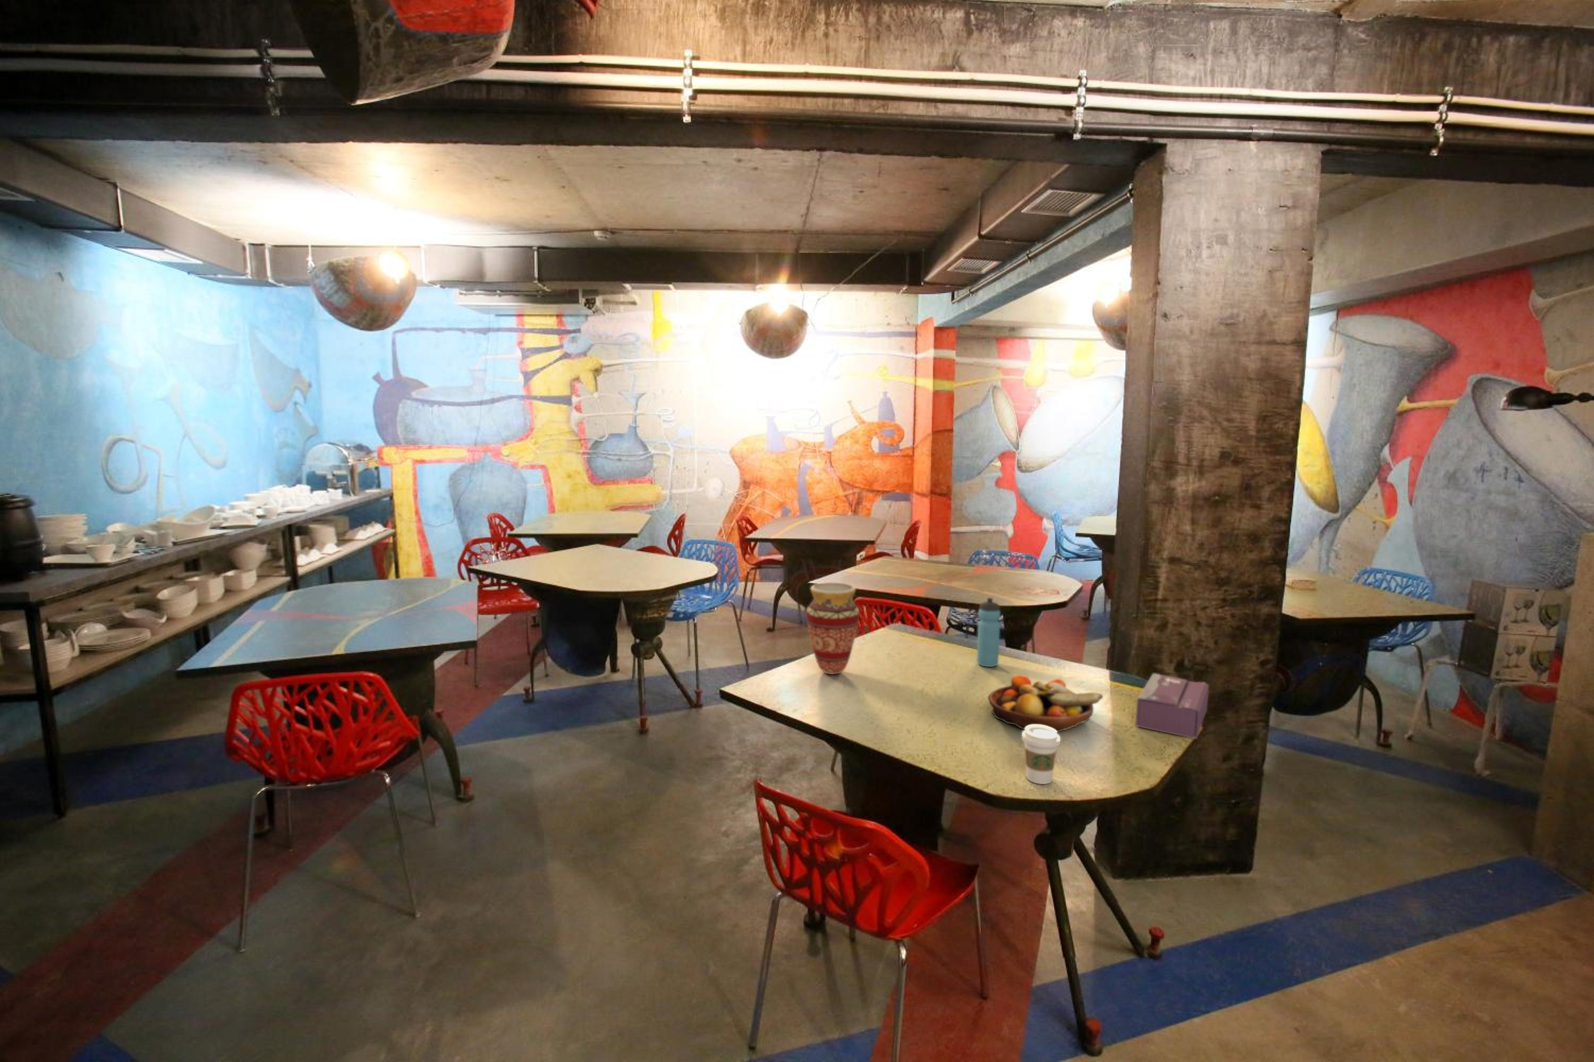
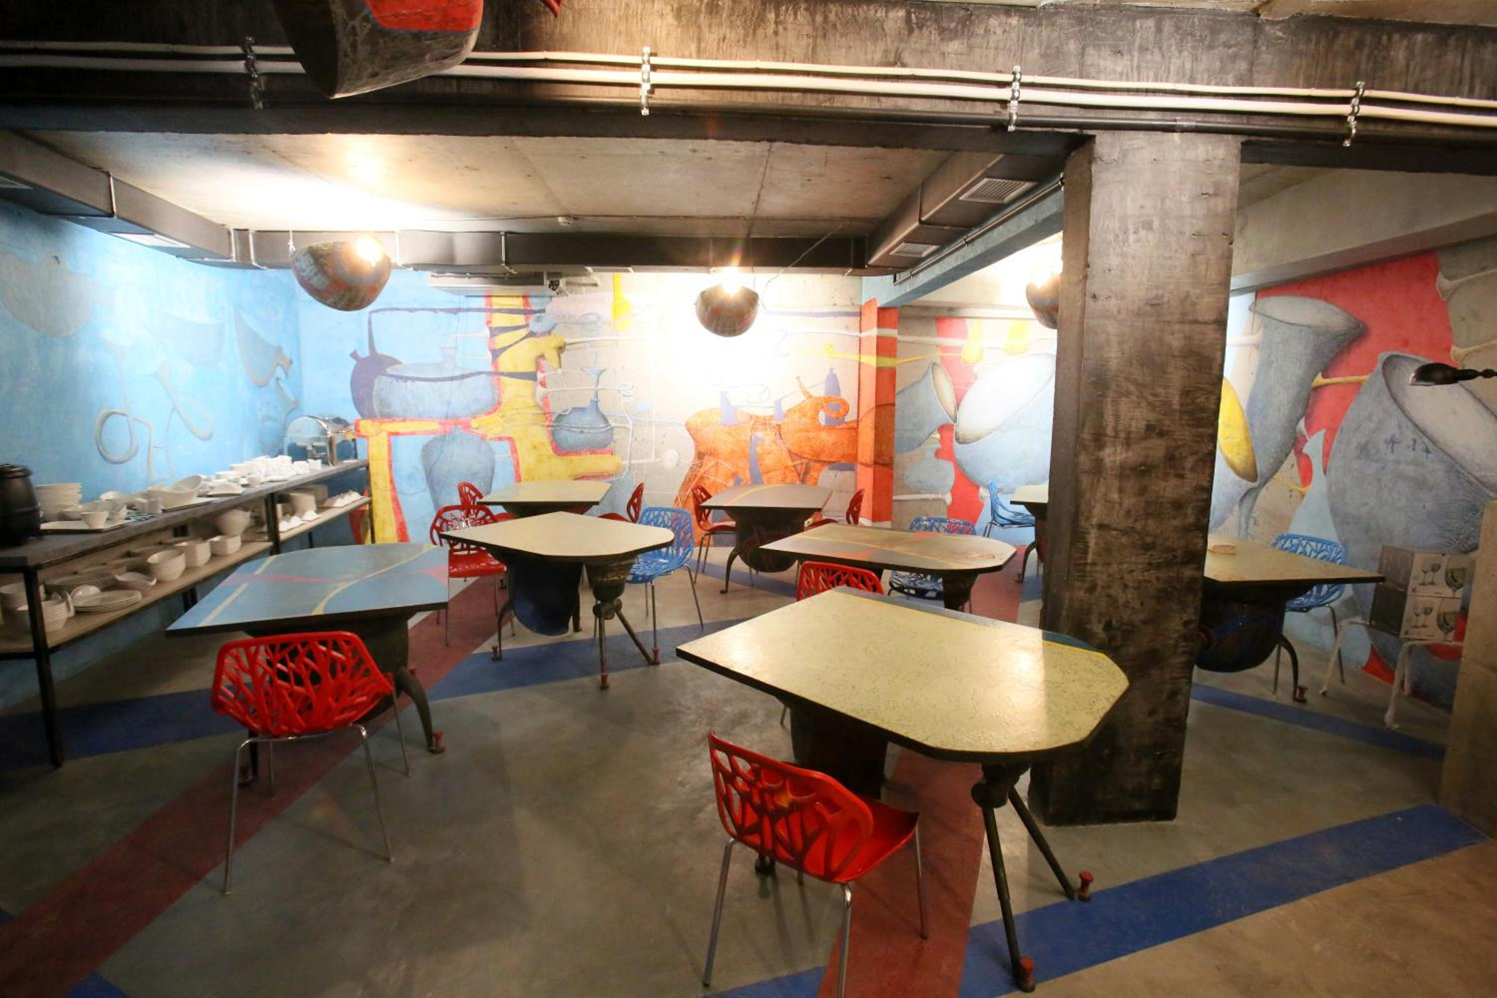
- fruit bowl (1041, 697)
- water bottle (988, 631)
- tissue box (1173, 704)
- vase (833, 629)
- coffee cup (1040, 755)
